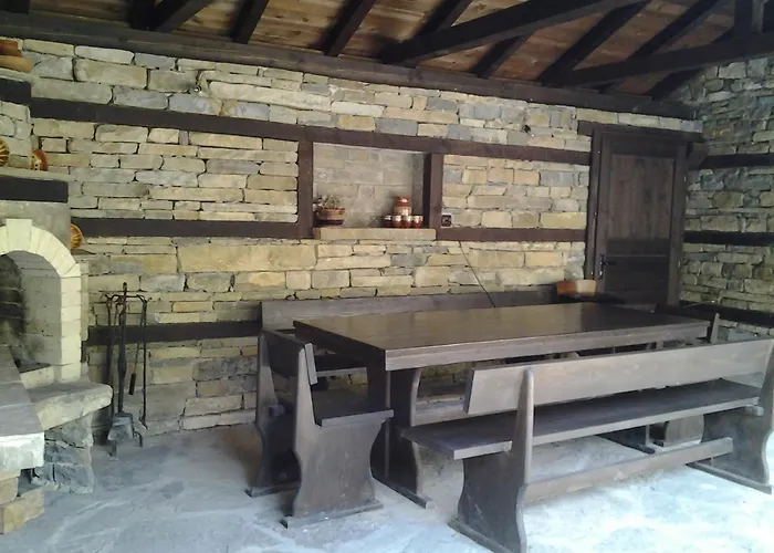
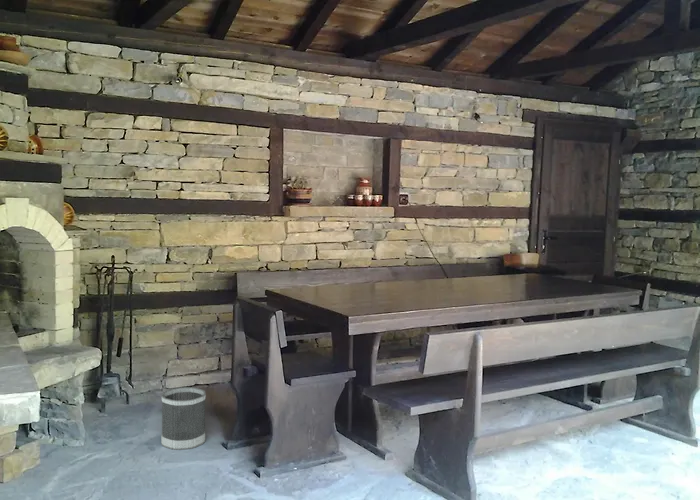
+ wastebasket (183, 417)
